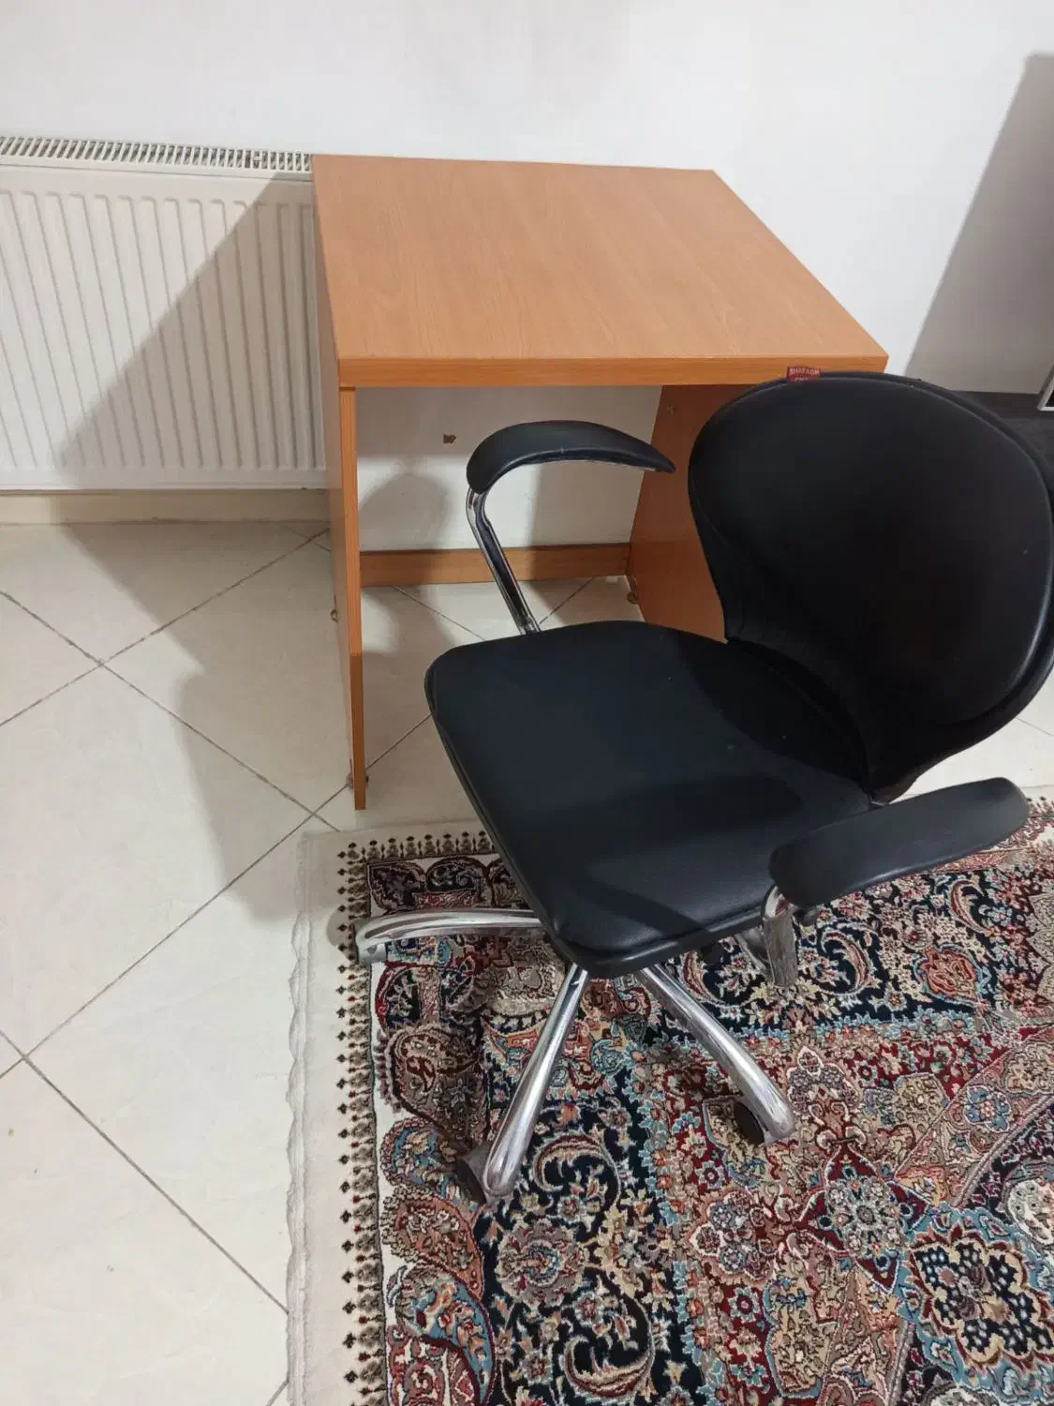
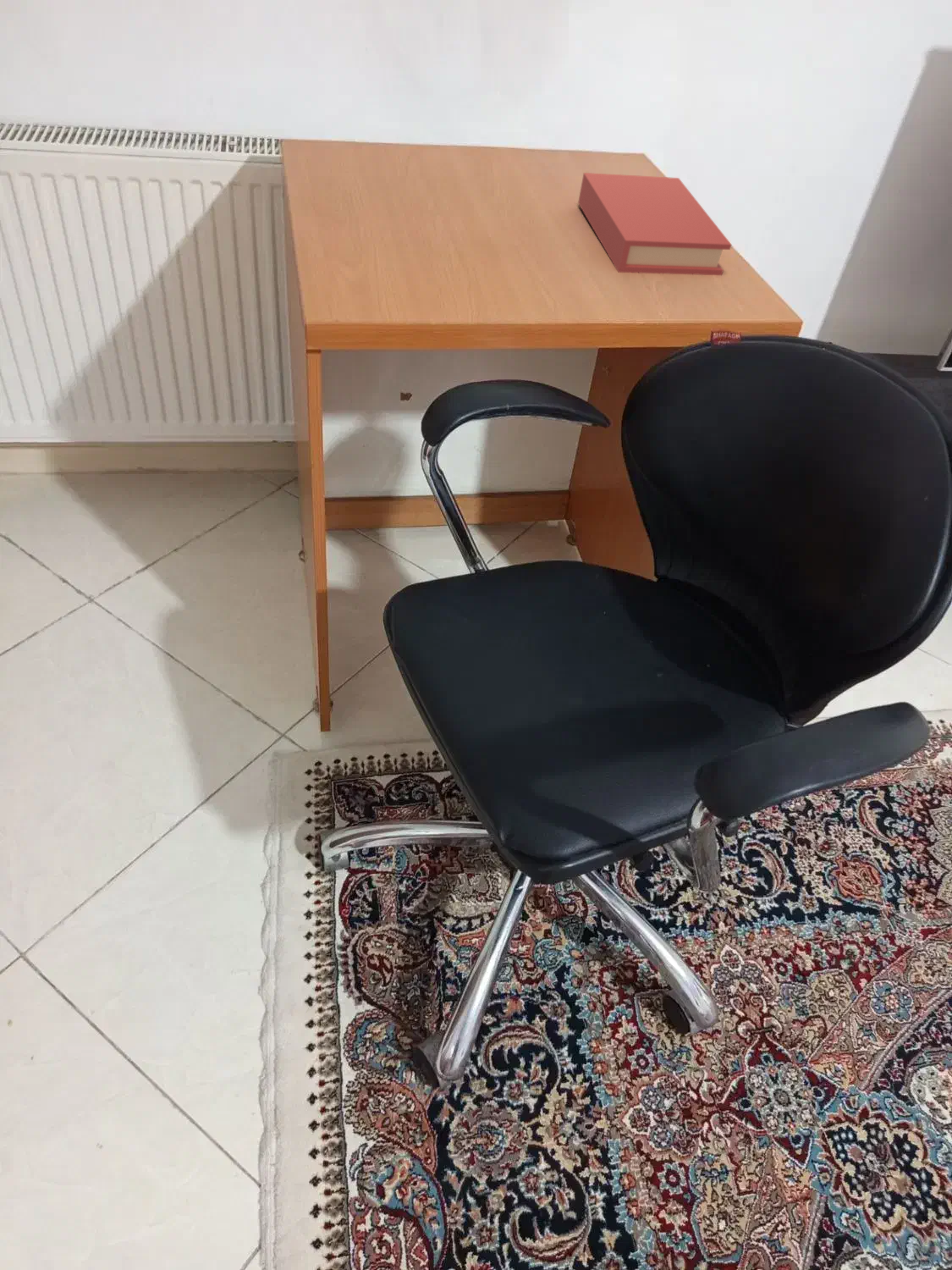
+ book (650, 222)
